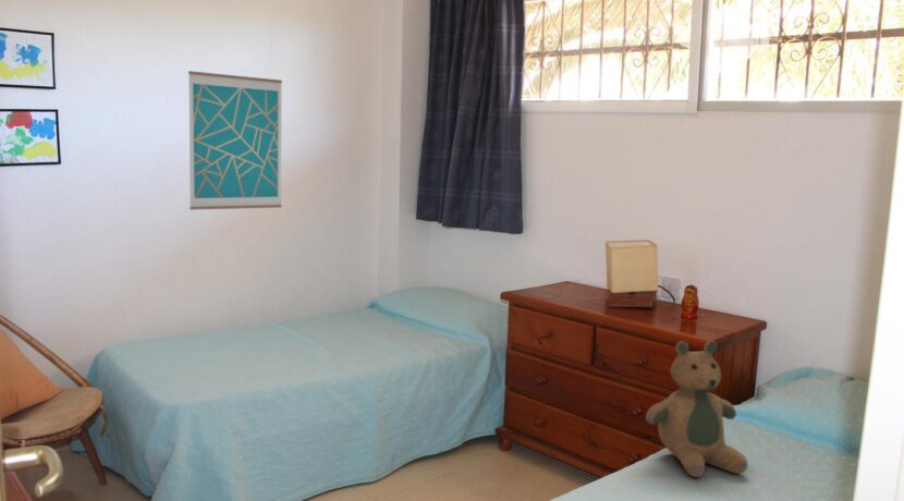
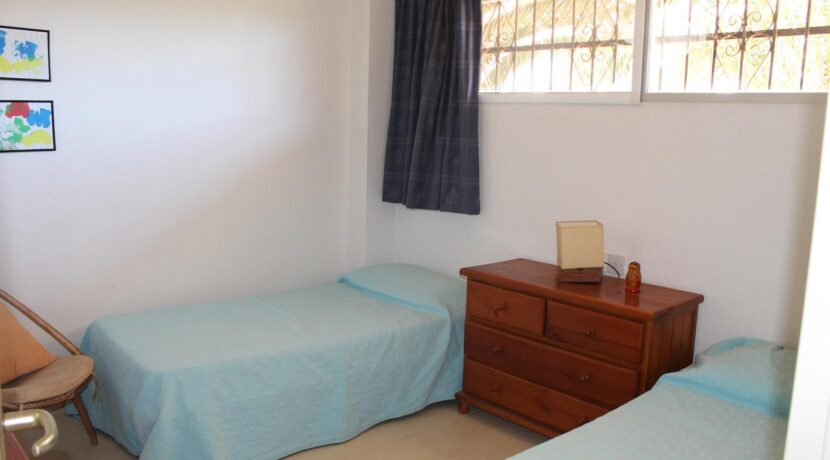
- teddy bear (703, 404)
- wall art (236, 143)
